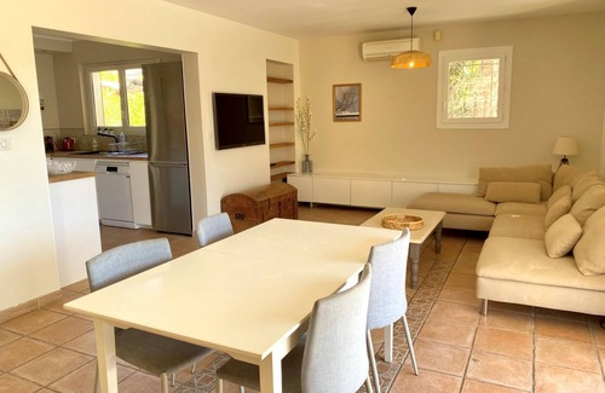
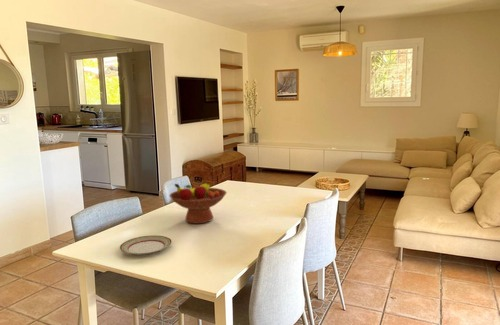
+ fruit bowl (198, 201)
+ plate (146, 246)
